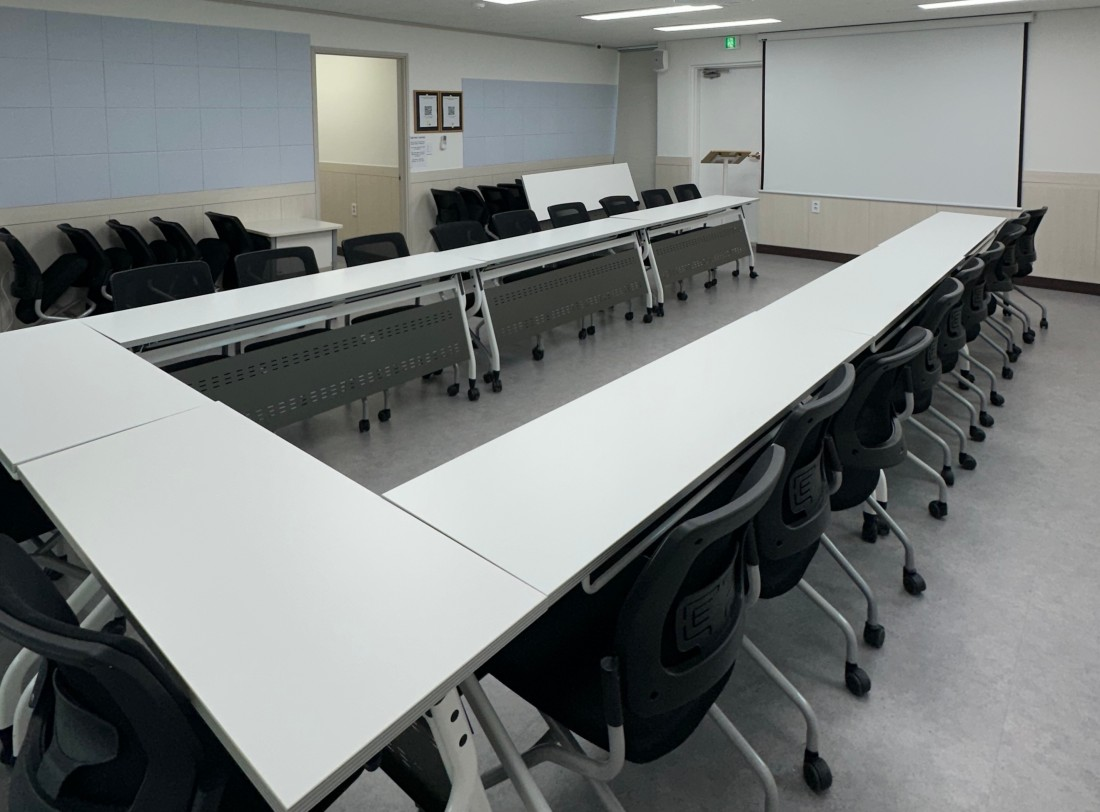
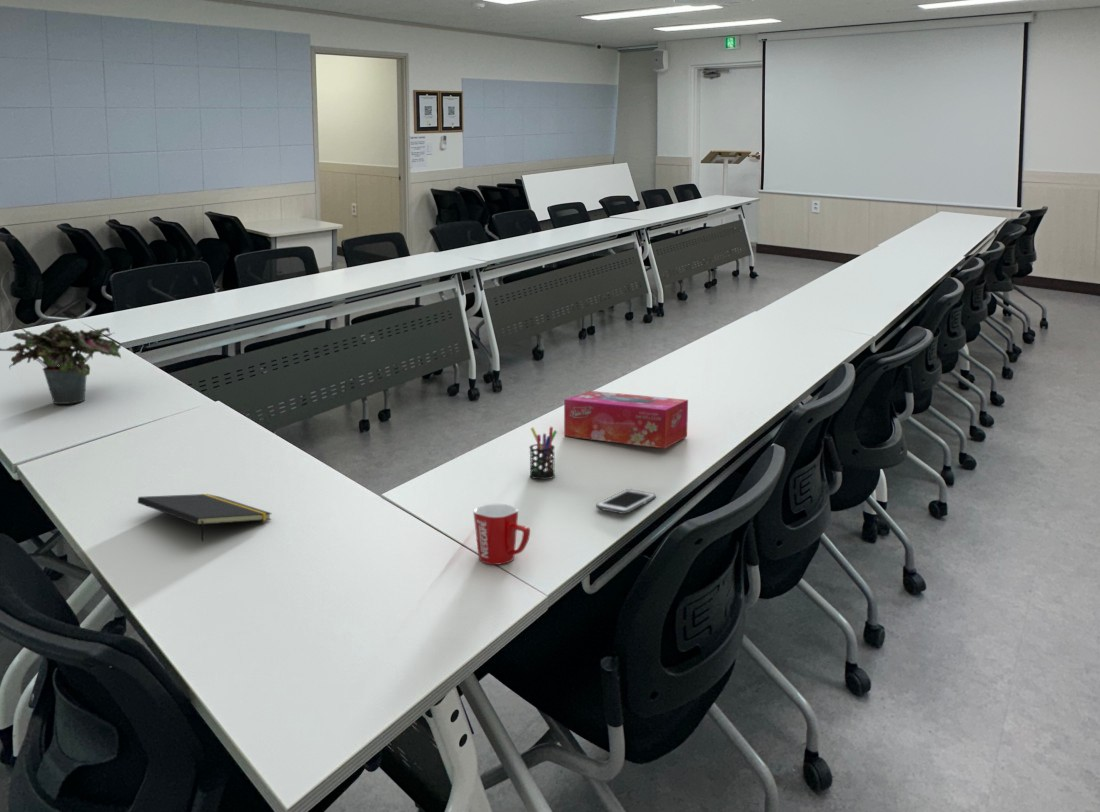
+ potted plant (66, 363)
+ pen holder (545, 450)
+ tissue box (625, 418)
+ cell phone (626, 501)
+ mug (504, 536)
+ notepad (204, 508)
